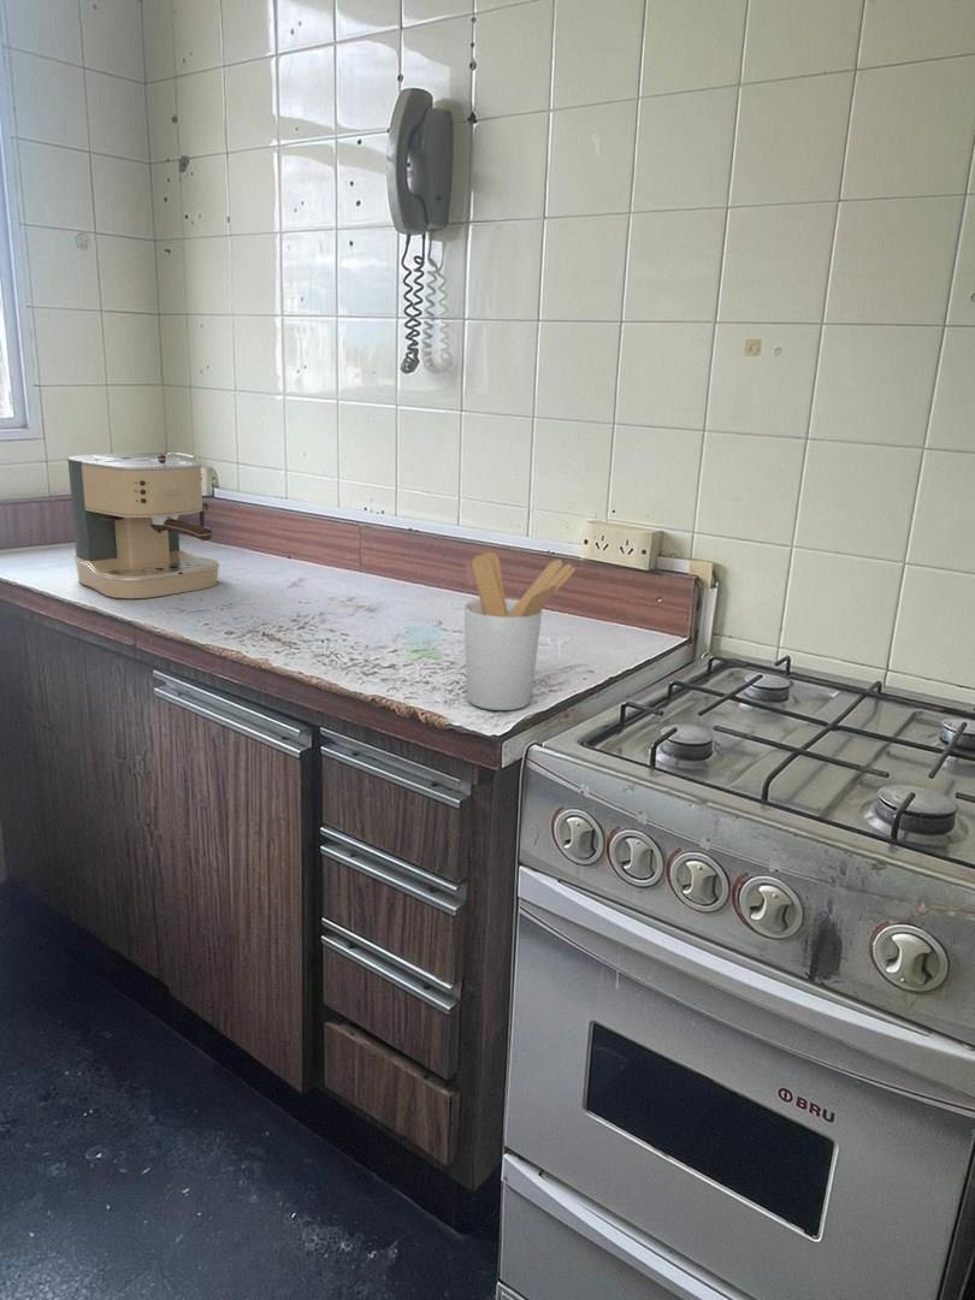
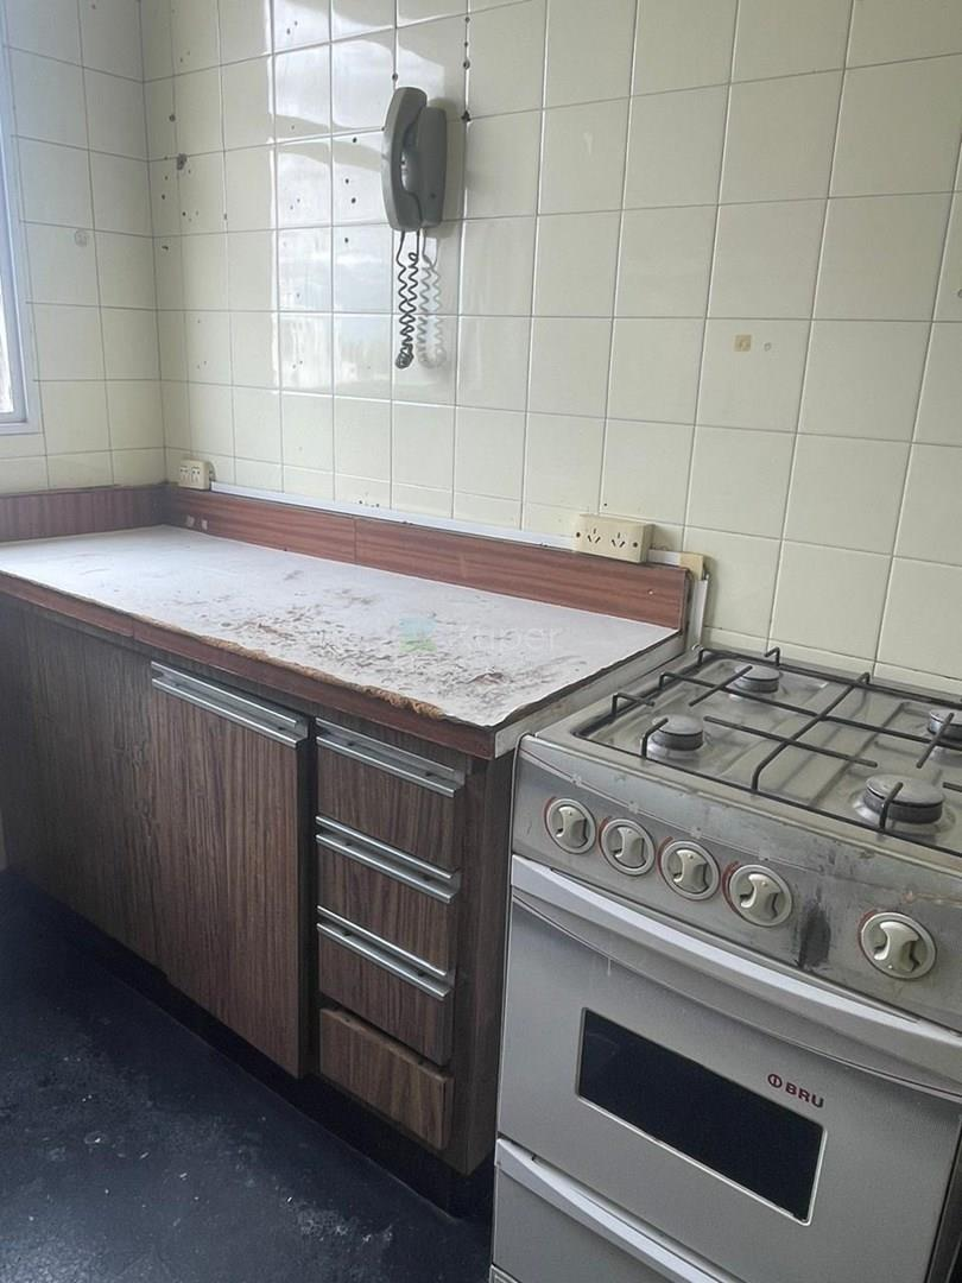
- utensil holder (519, 628)
- coffee maker (150, 519)
